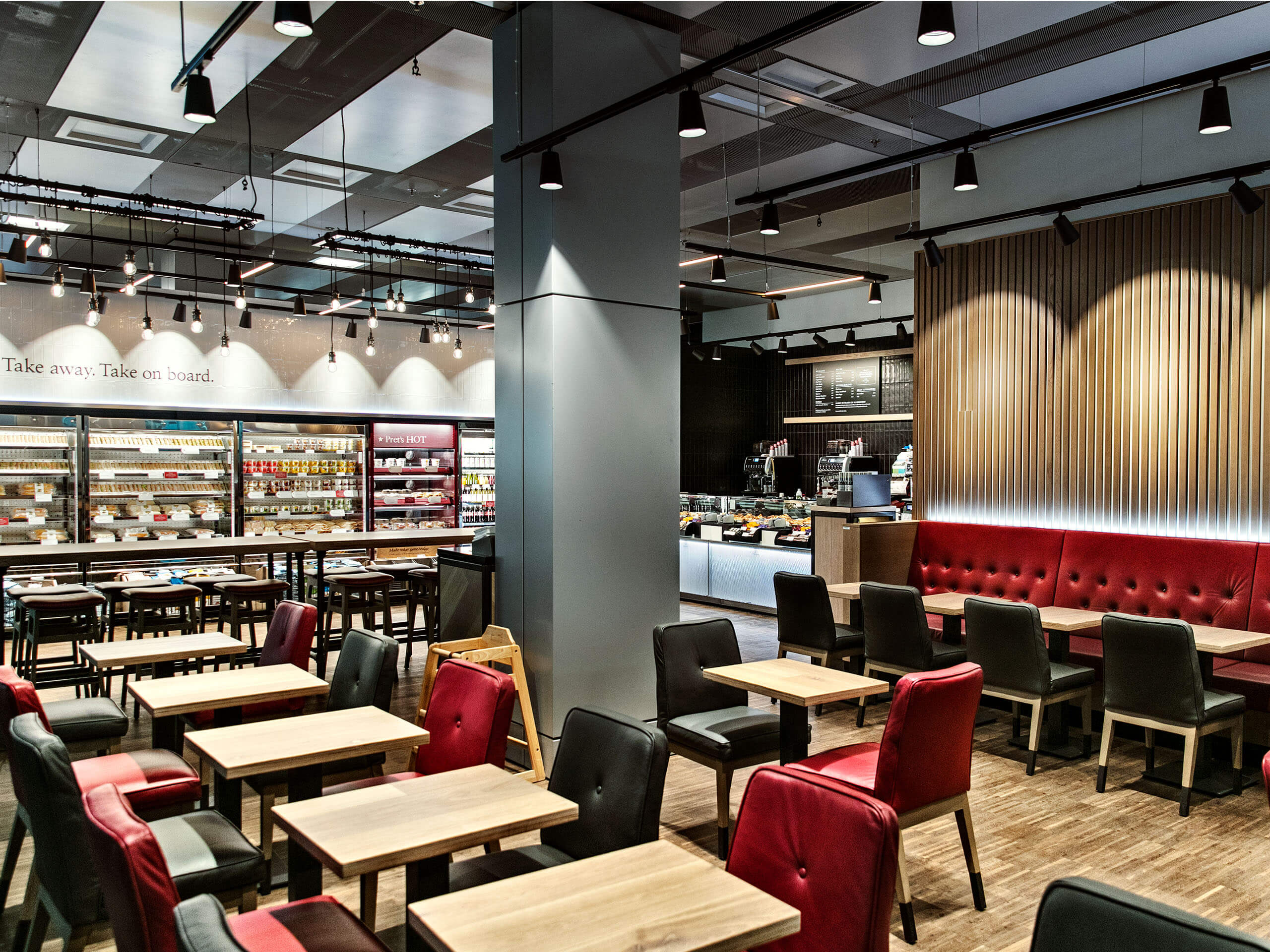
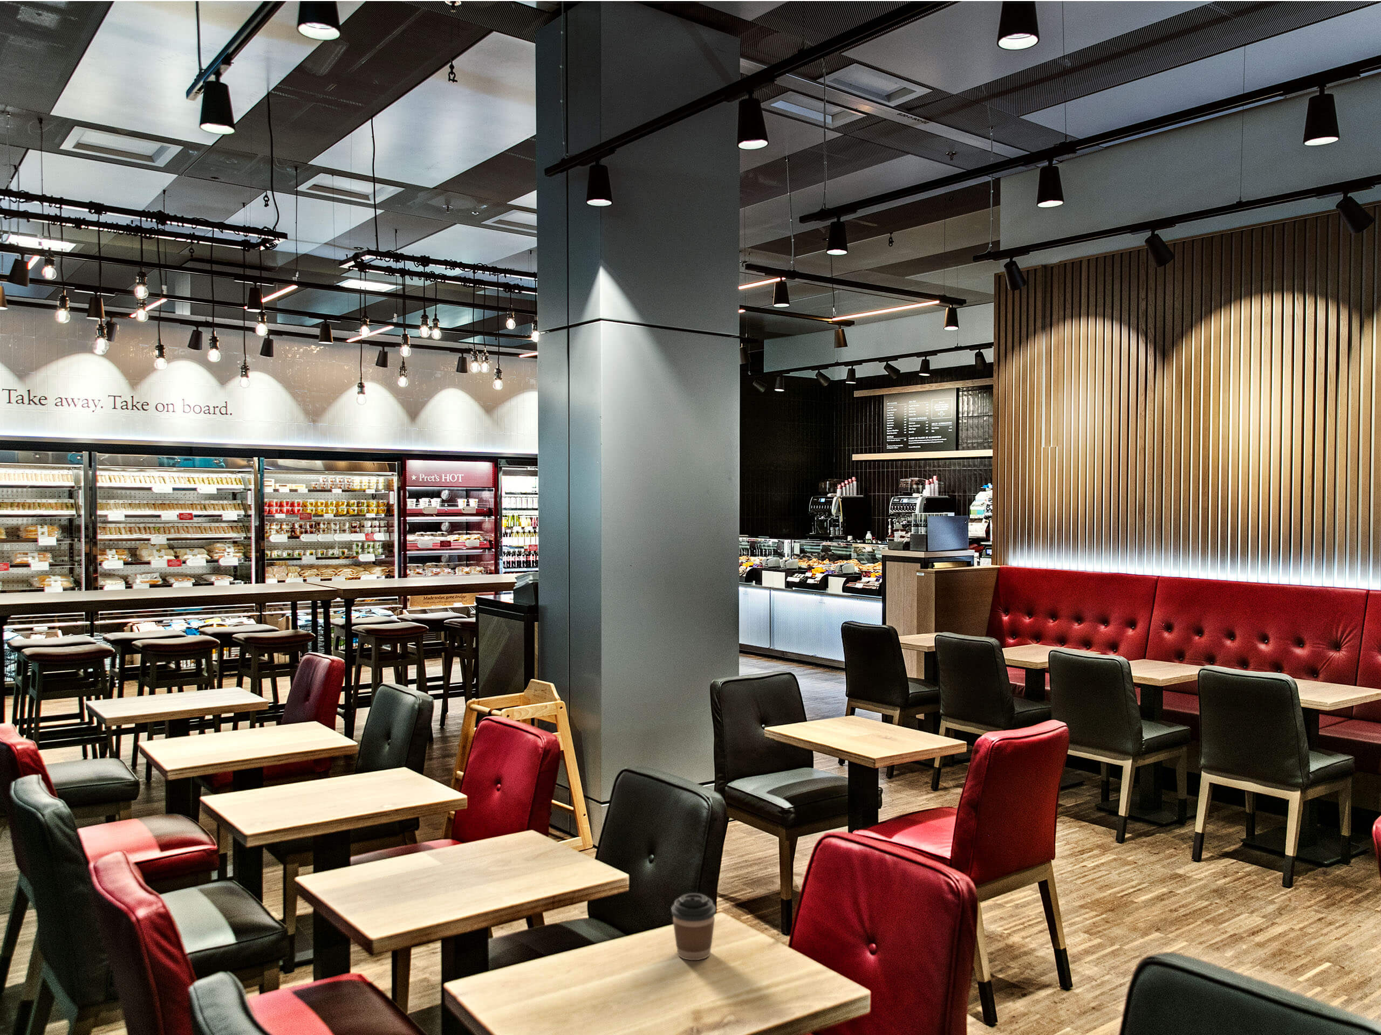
+ coffee cup (694, 923)
